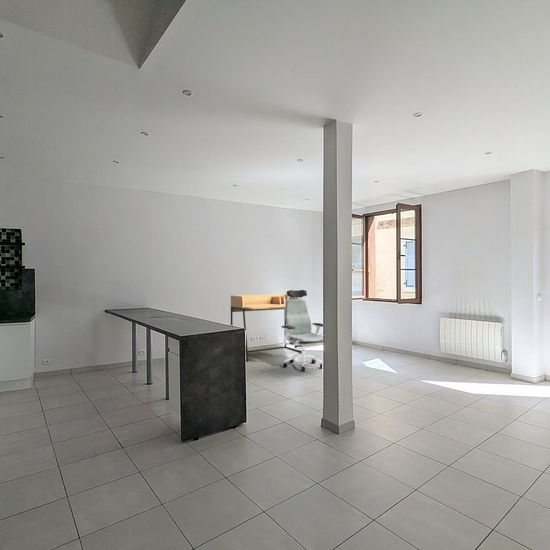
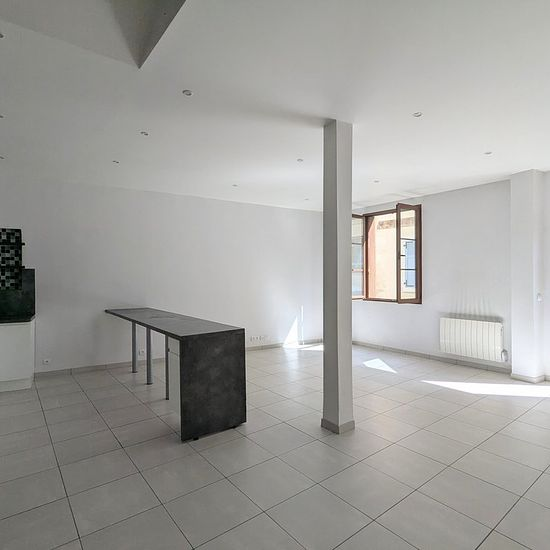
- desk (284, 324)
- office chair (303, 328)
